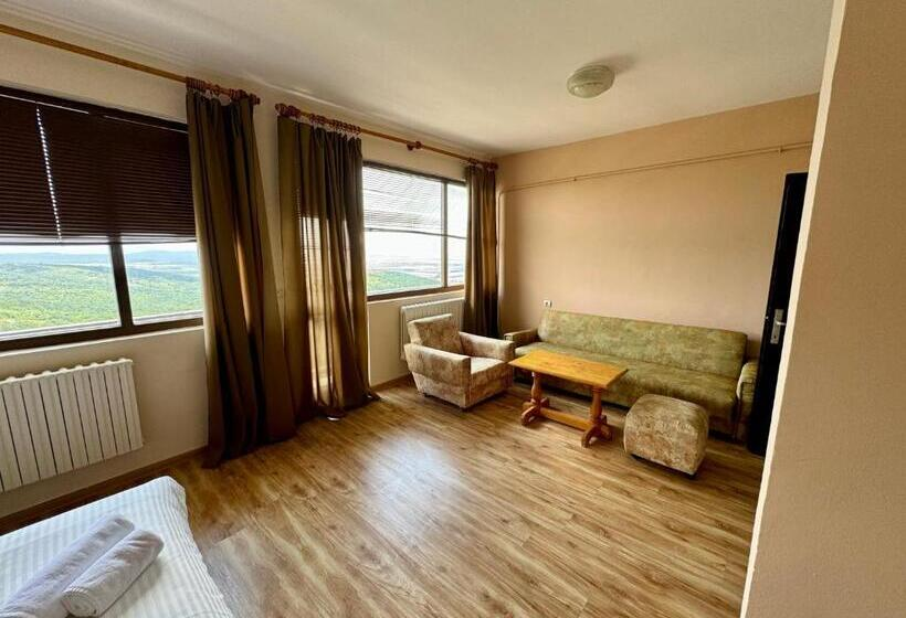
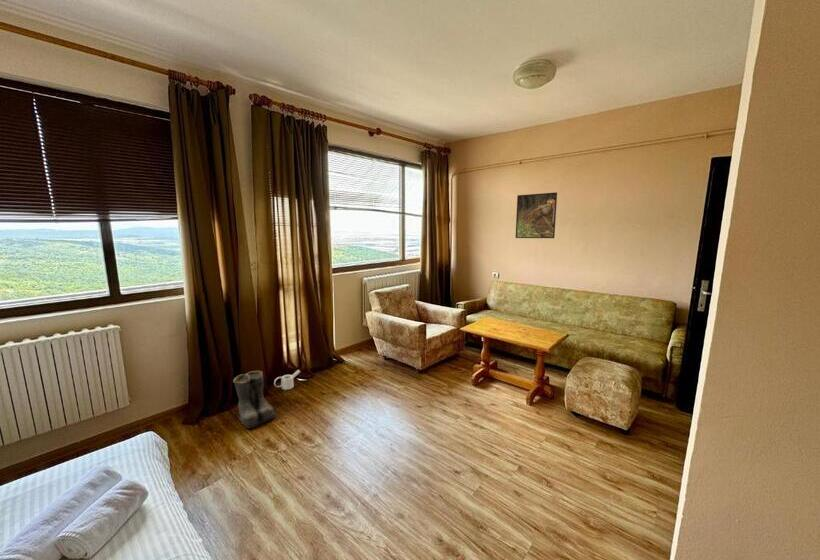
+ boots (253, 397)
+ watering can (287, 379)
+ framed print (535, 216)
